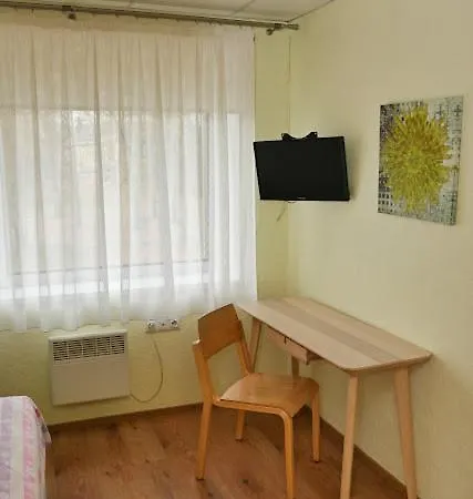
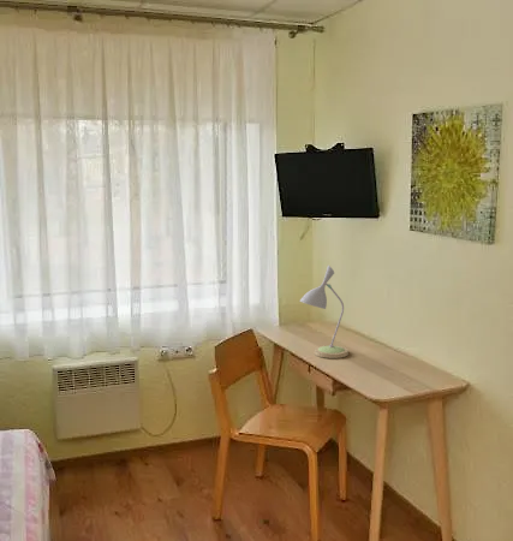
+ desk lamp (323, 308)
